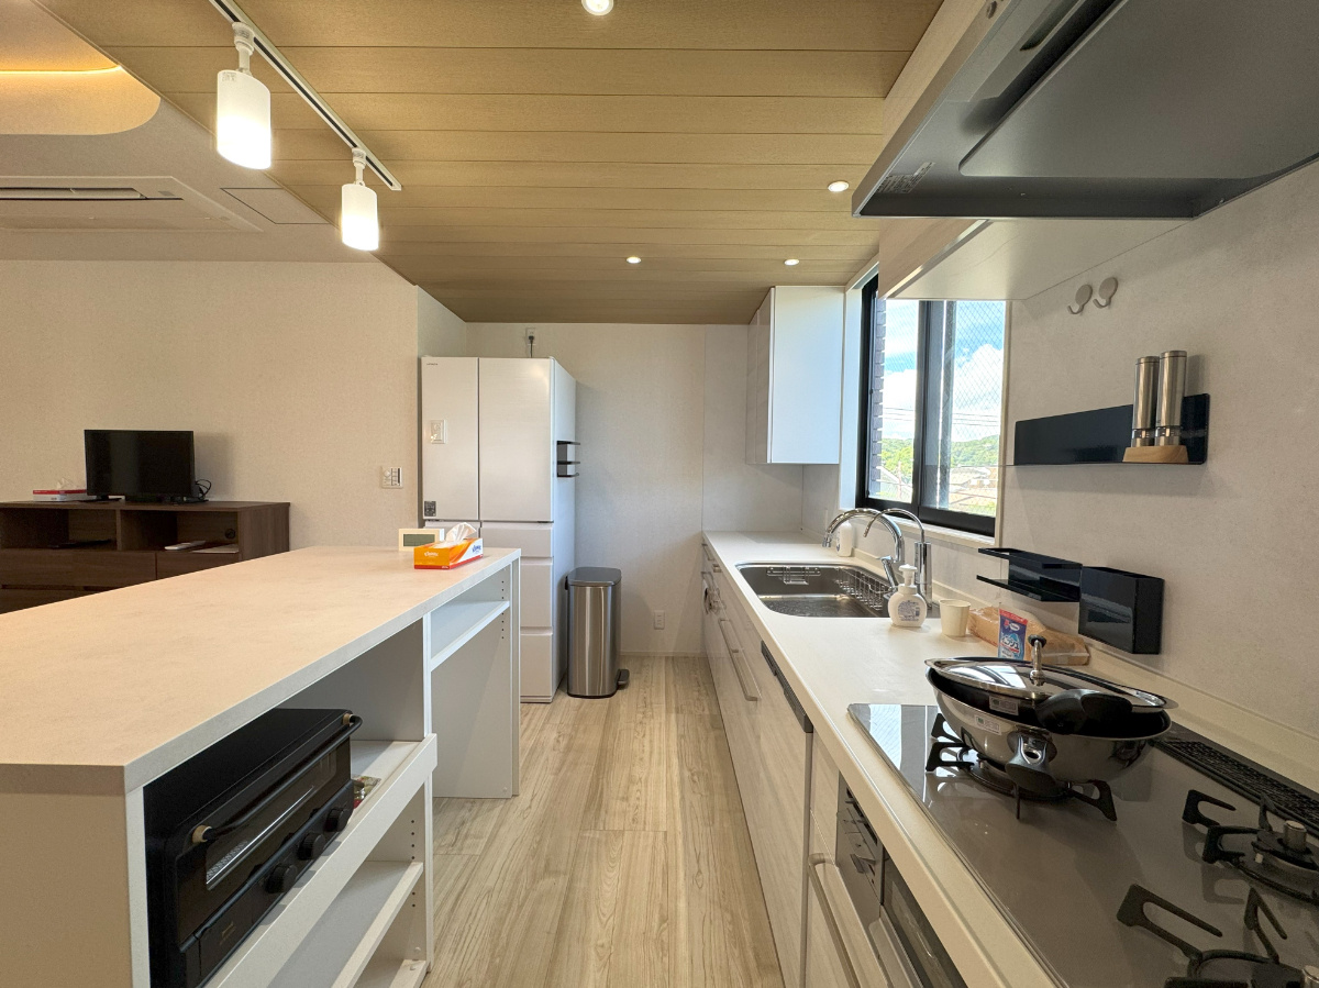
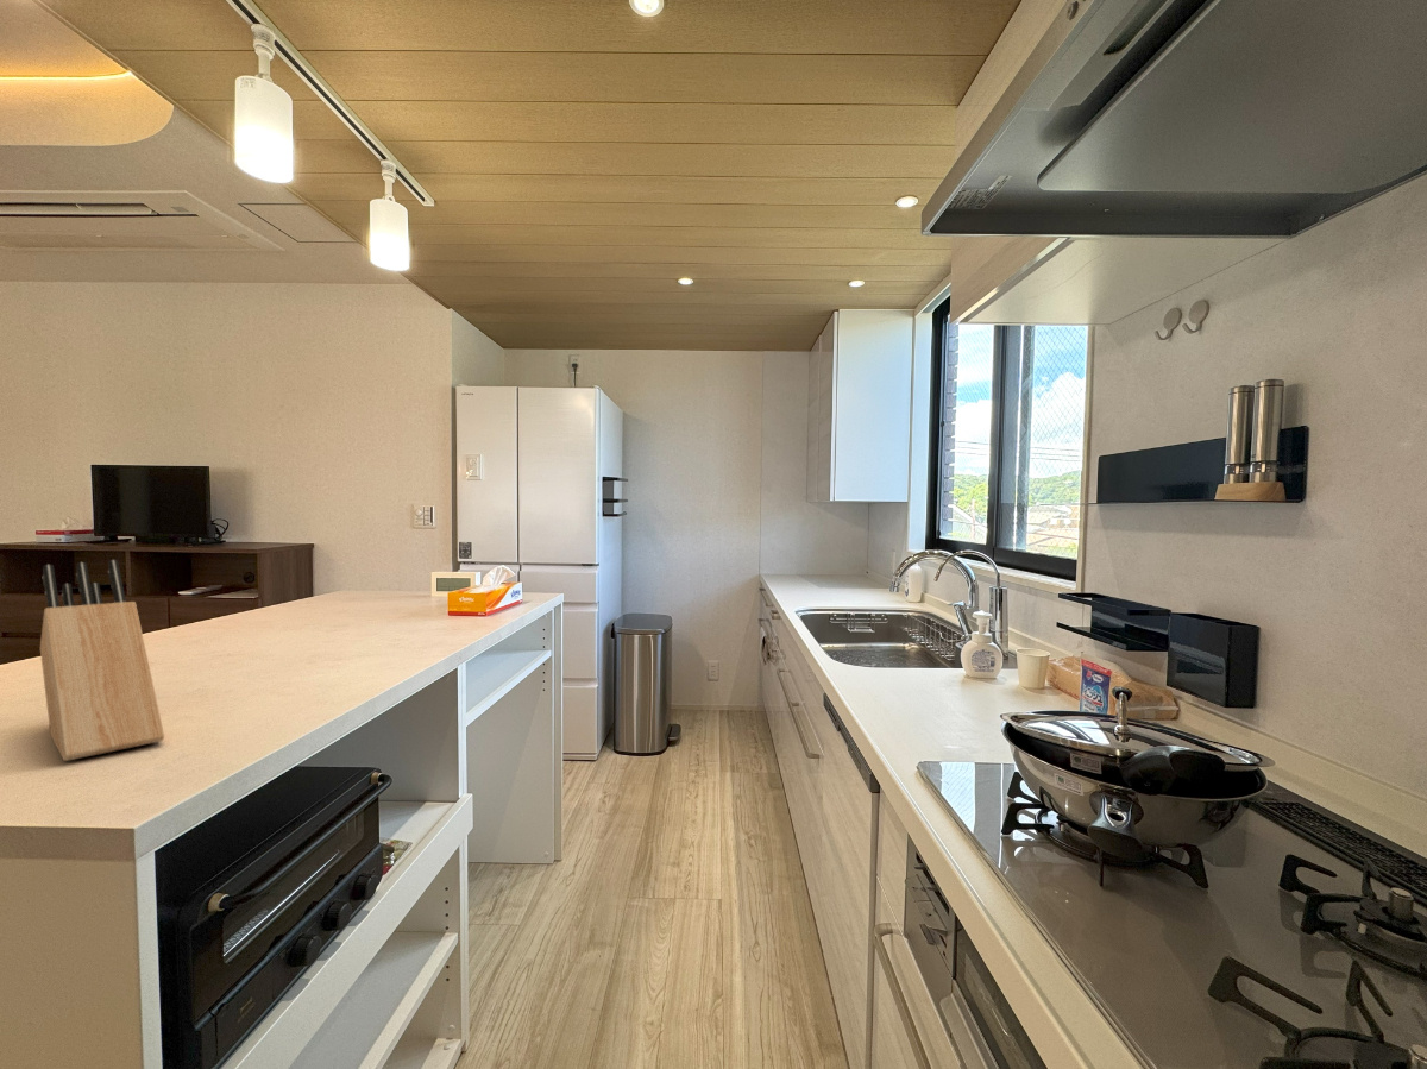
+ knife block (95, 647)
